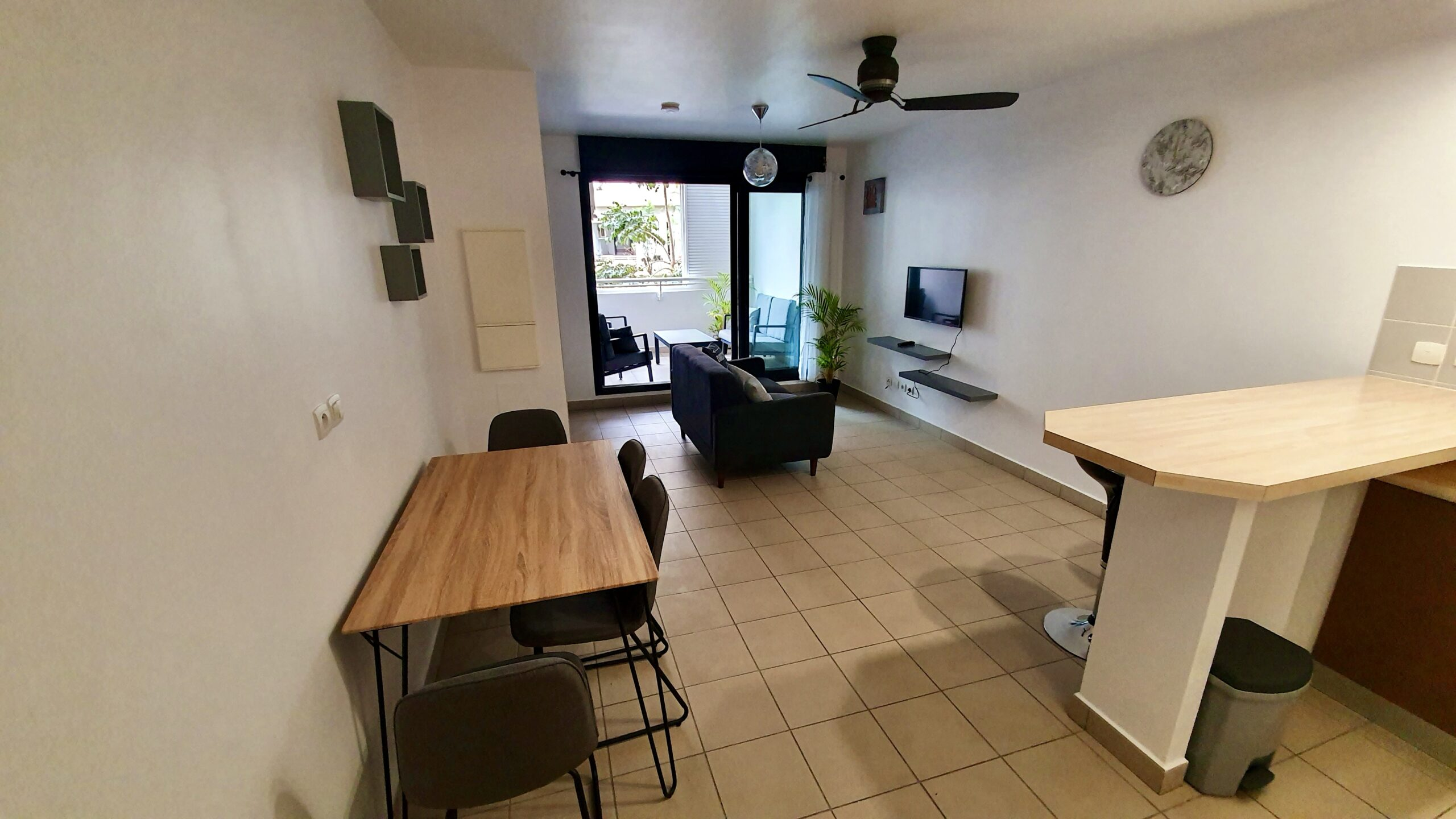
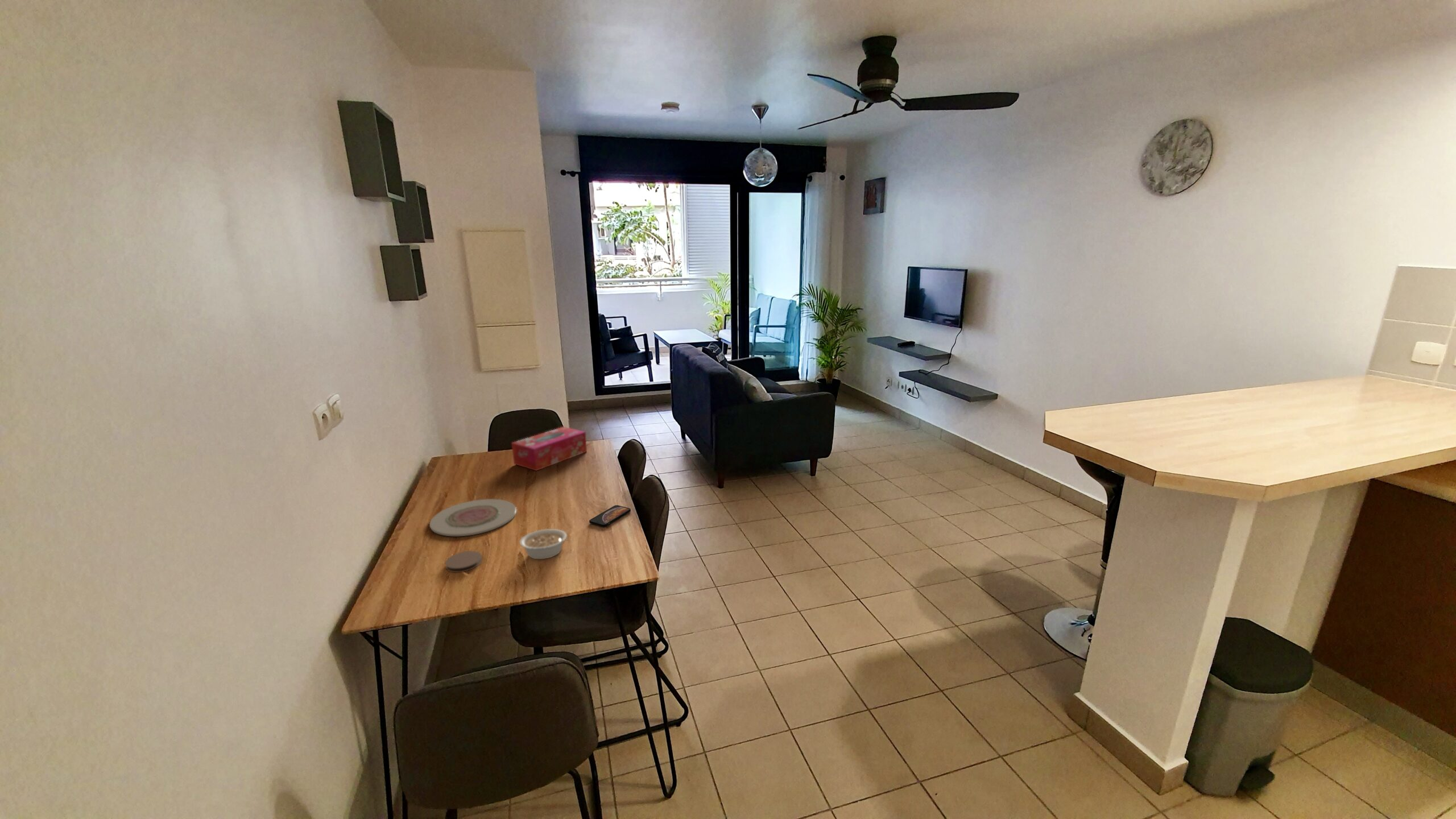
+ coaster (464, 561)
+ legume (545, 544)
+ smartphone (610, 515)
+ plate (474, 516)
+ tissue box (550, 447)
